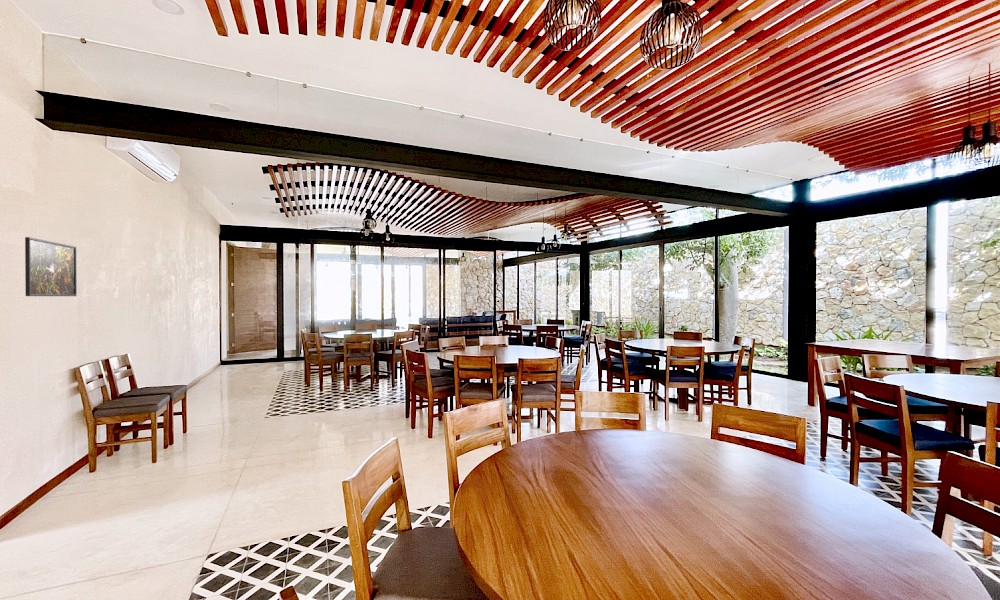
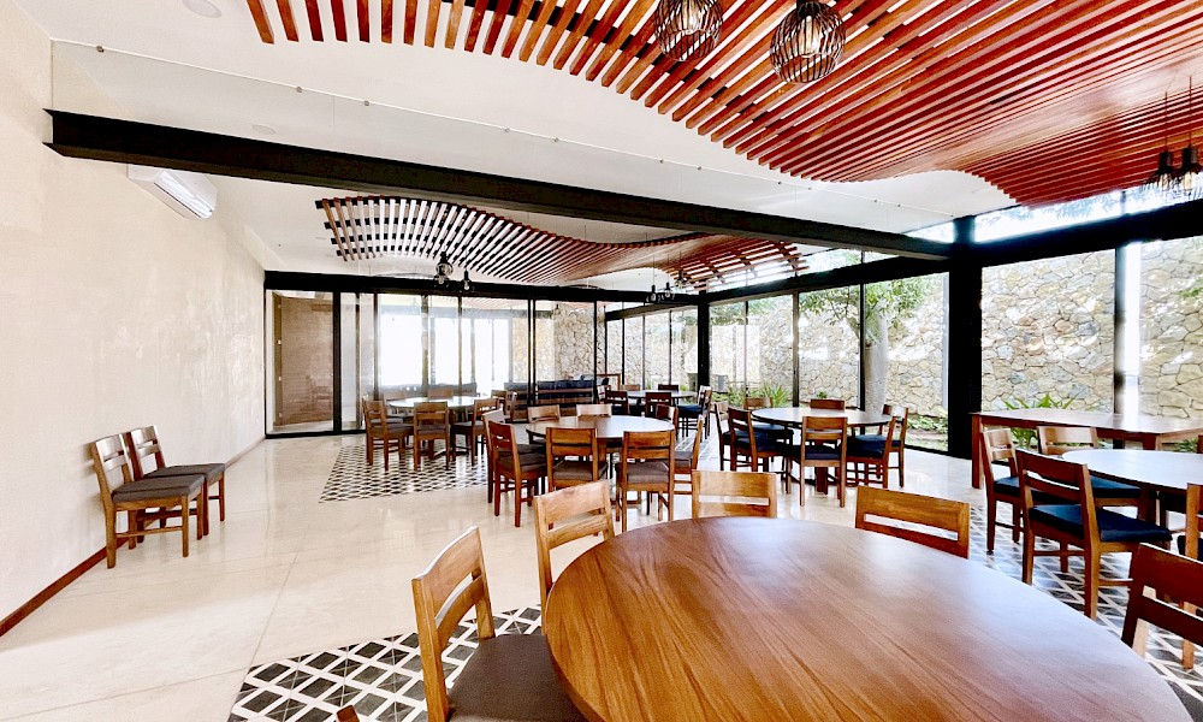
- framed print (53, 269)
